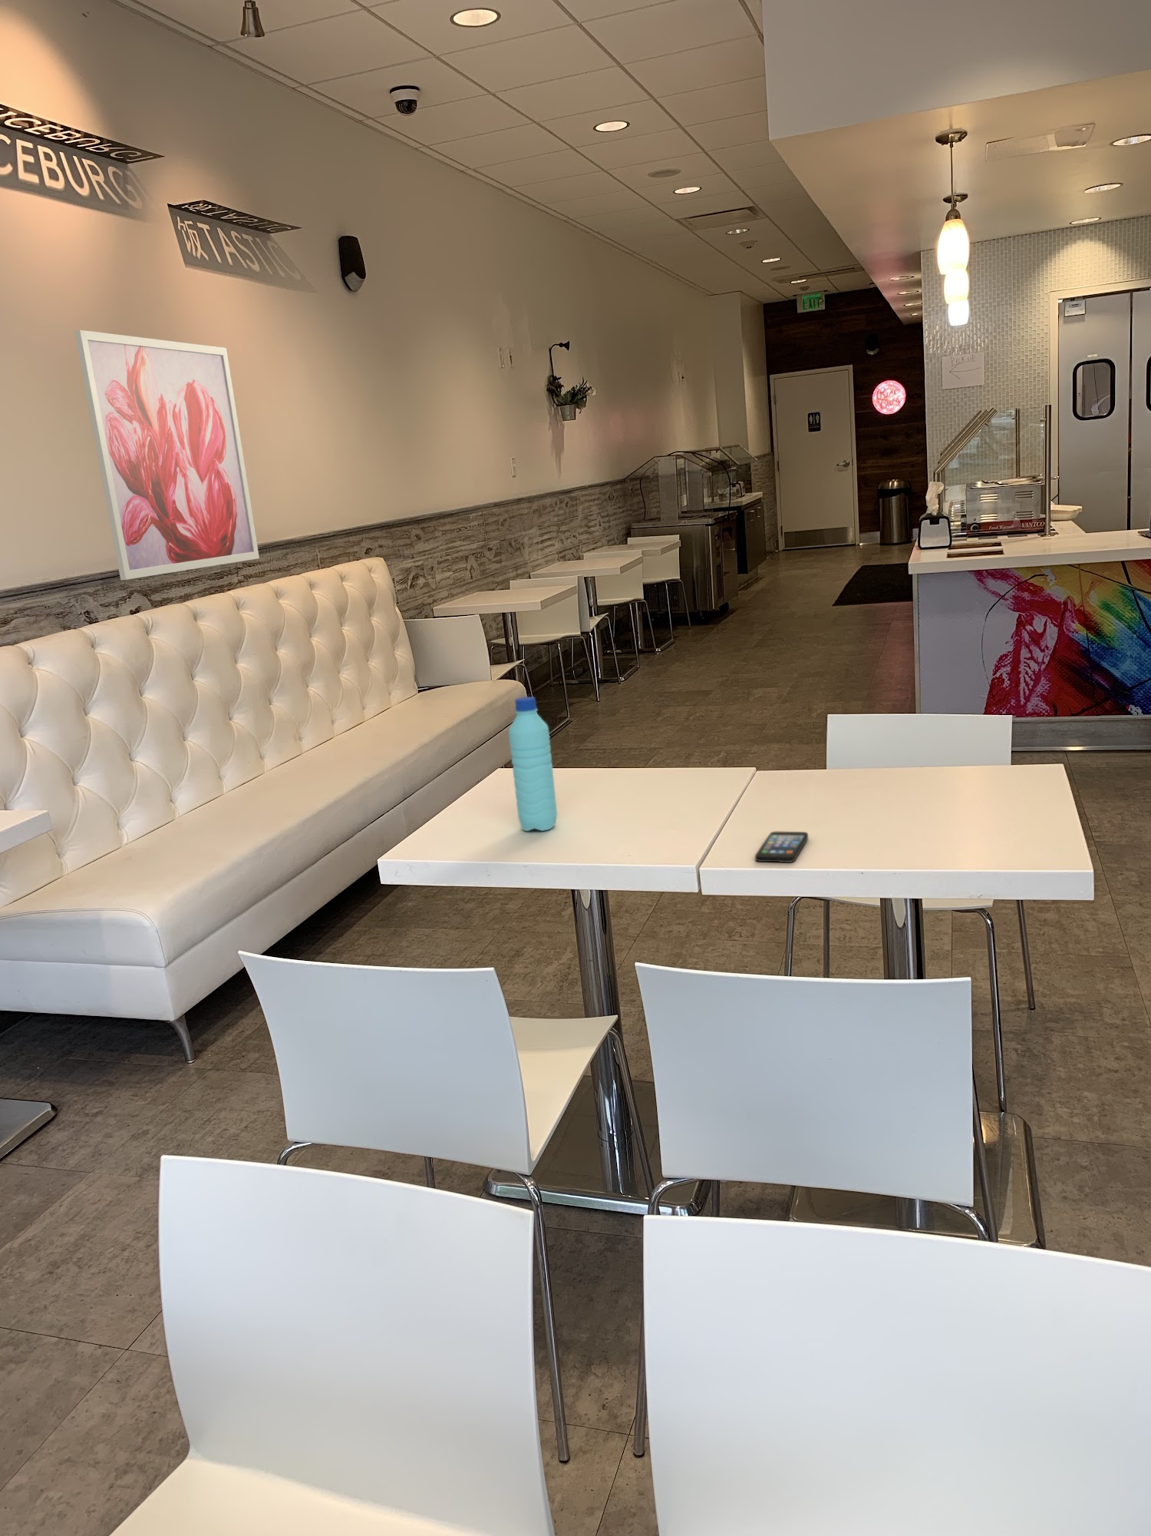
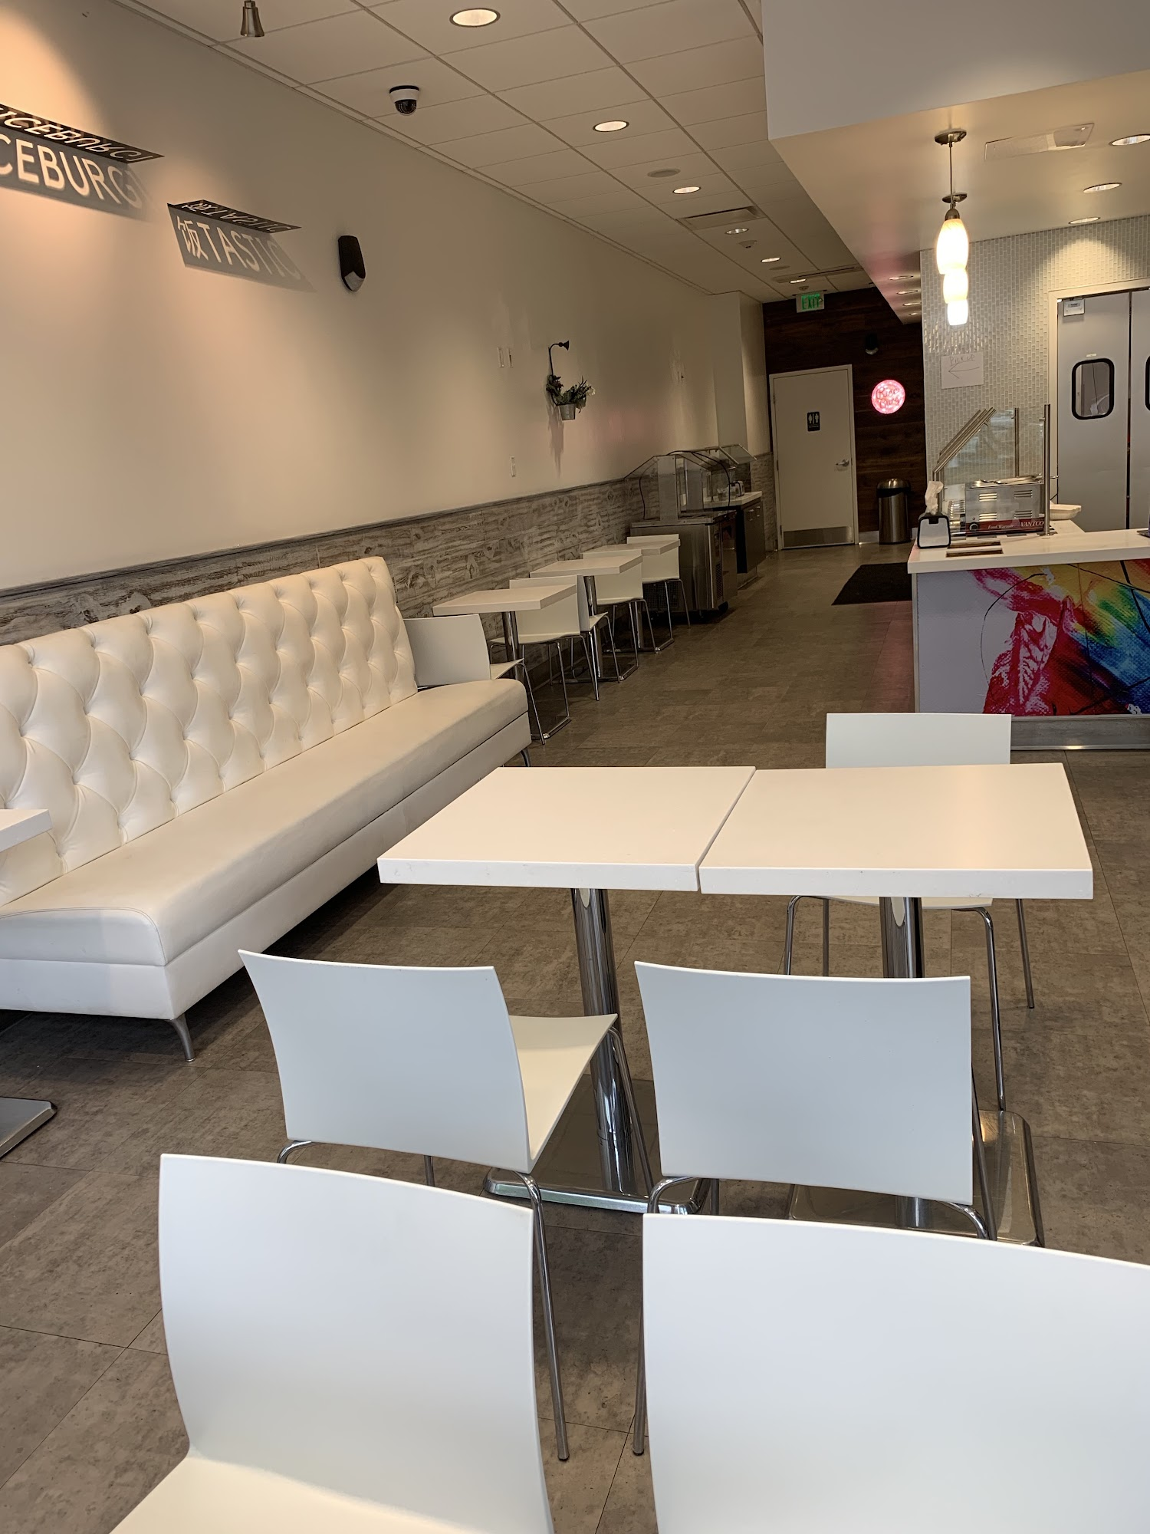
- smartphone (782, 845)
- water bottle (532, 763)
- wall art (177, 456)
